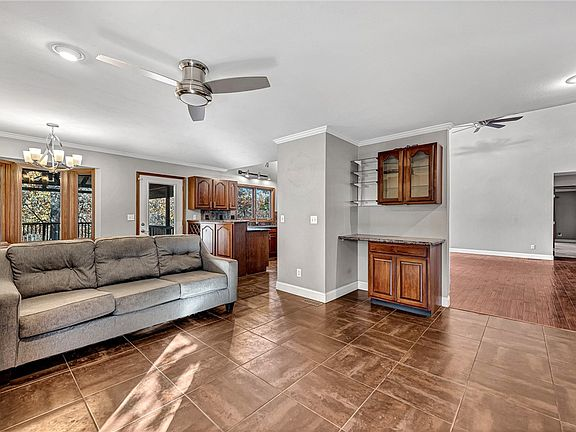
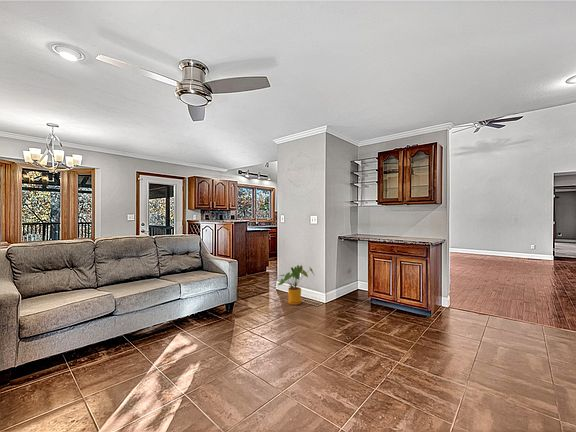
+ house plant (295, 284)
